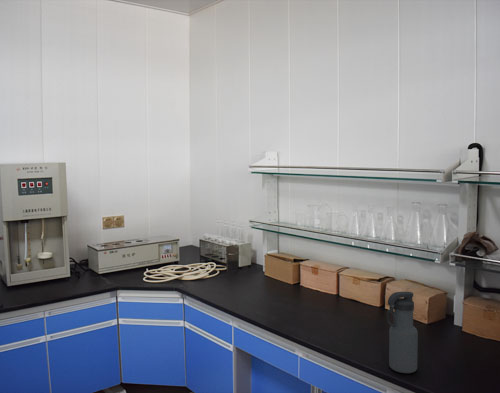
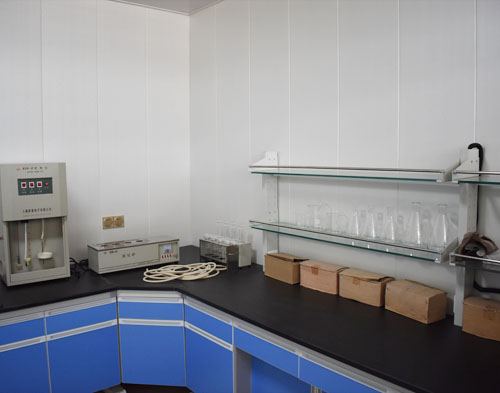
- water bottle (402, 330)
